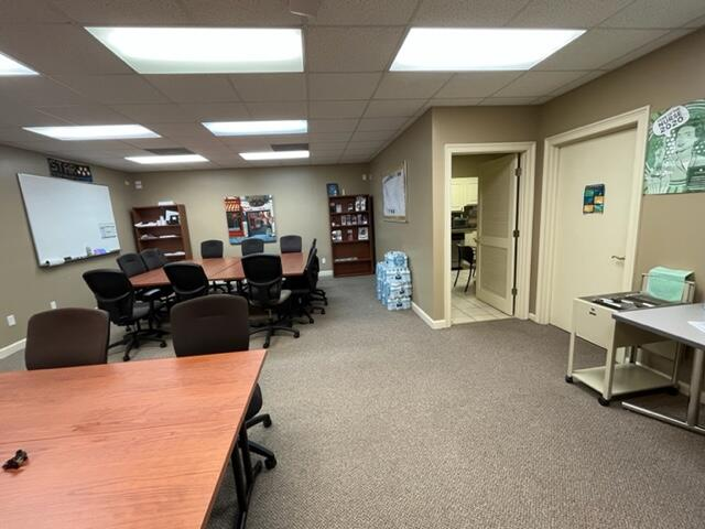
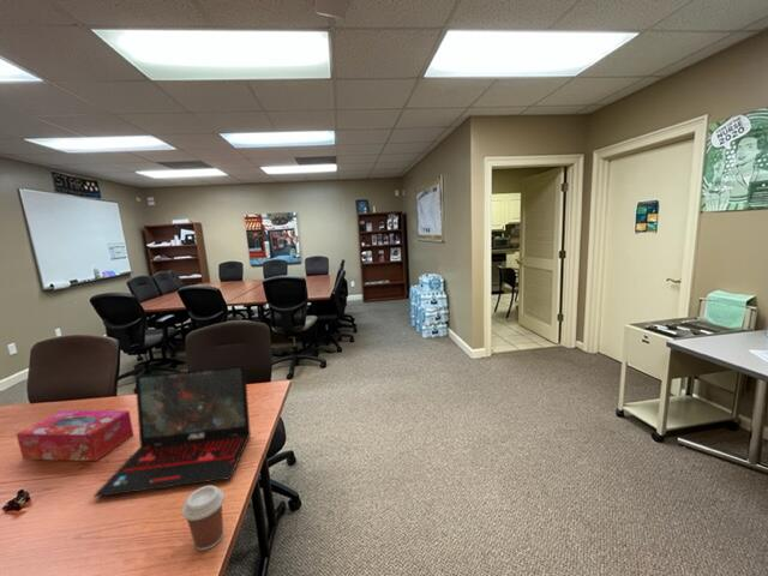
+ coffee cup (205, 517)
+ laptop (179, 424)
+ tissue box (78, 433)
